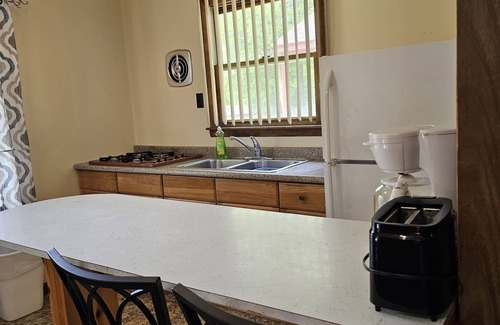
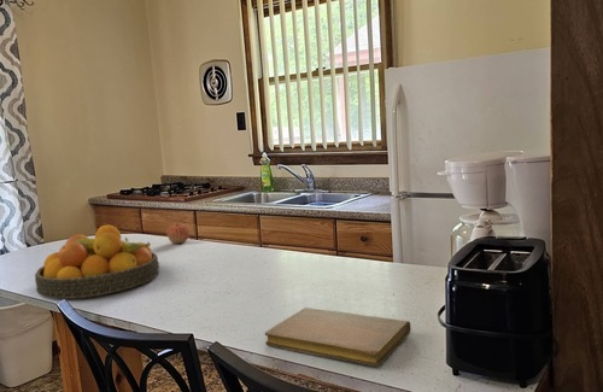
+ notebook (338, 332)
+ apple (177, 232)
+ fruit bowl (96, 256)
